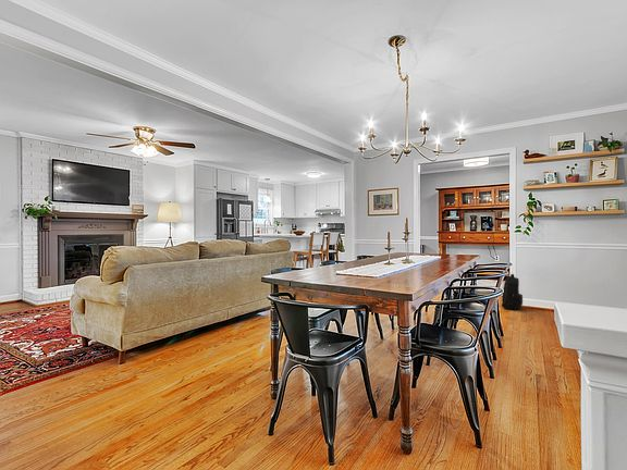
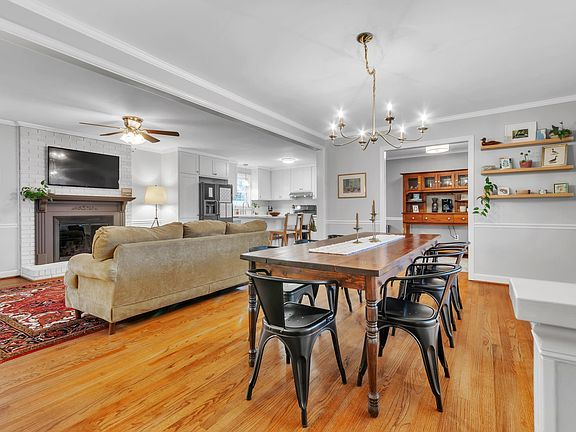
- backpack (512, 290)
